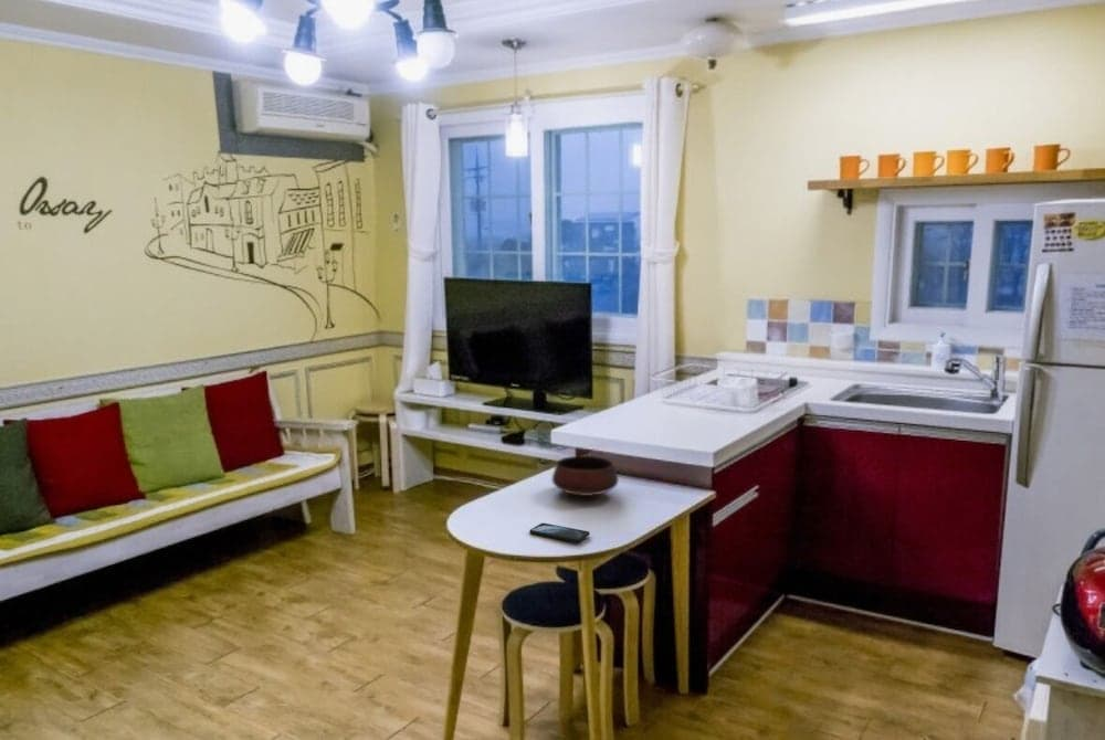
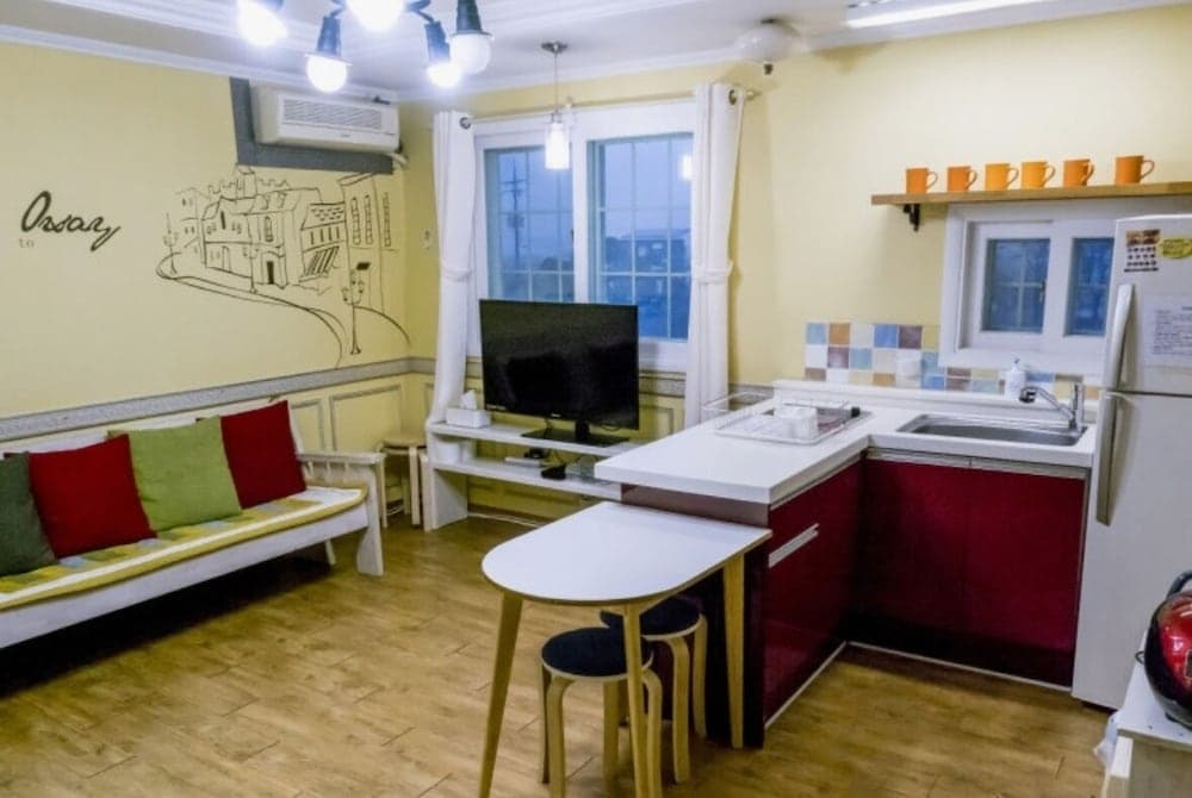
- smartphone (559, 532)
- bowl (585, 477)
